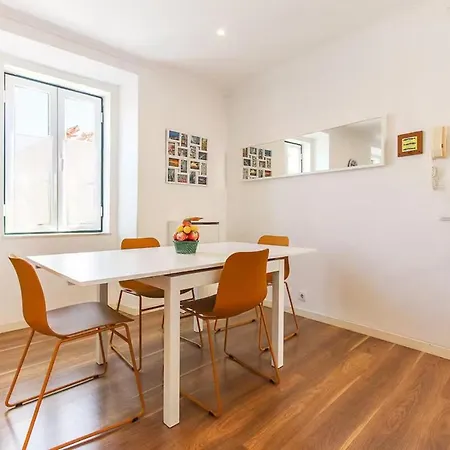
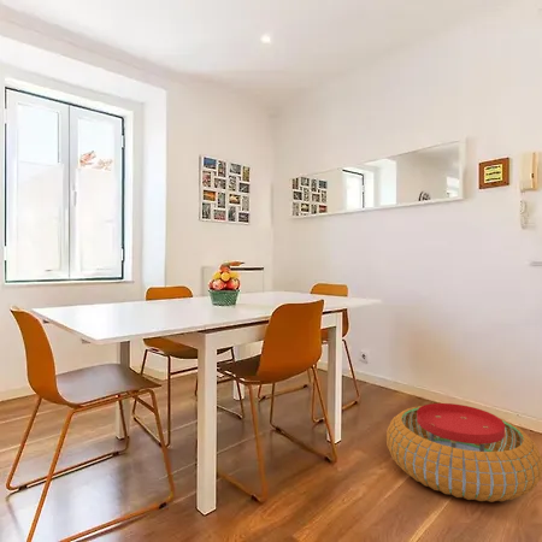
+ pouf (458, 442)
